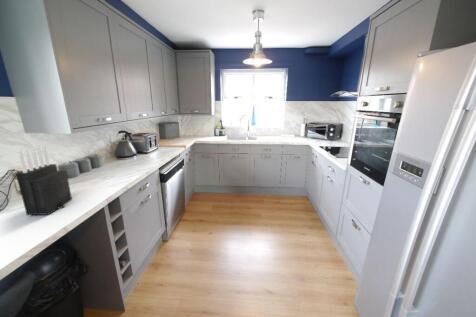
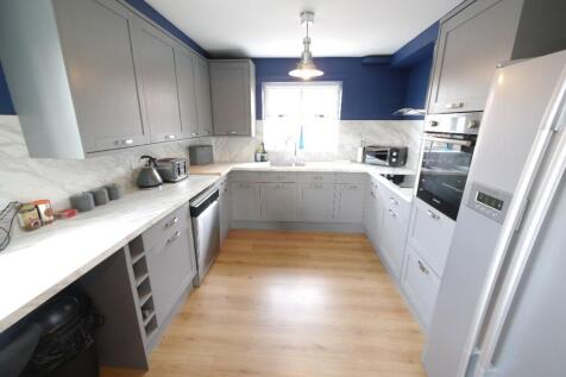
- knife block (46, 178)
